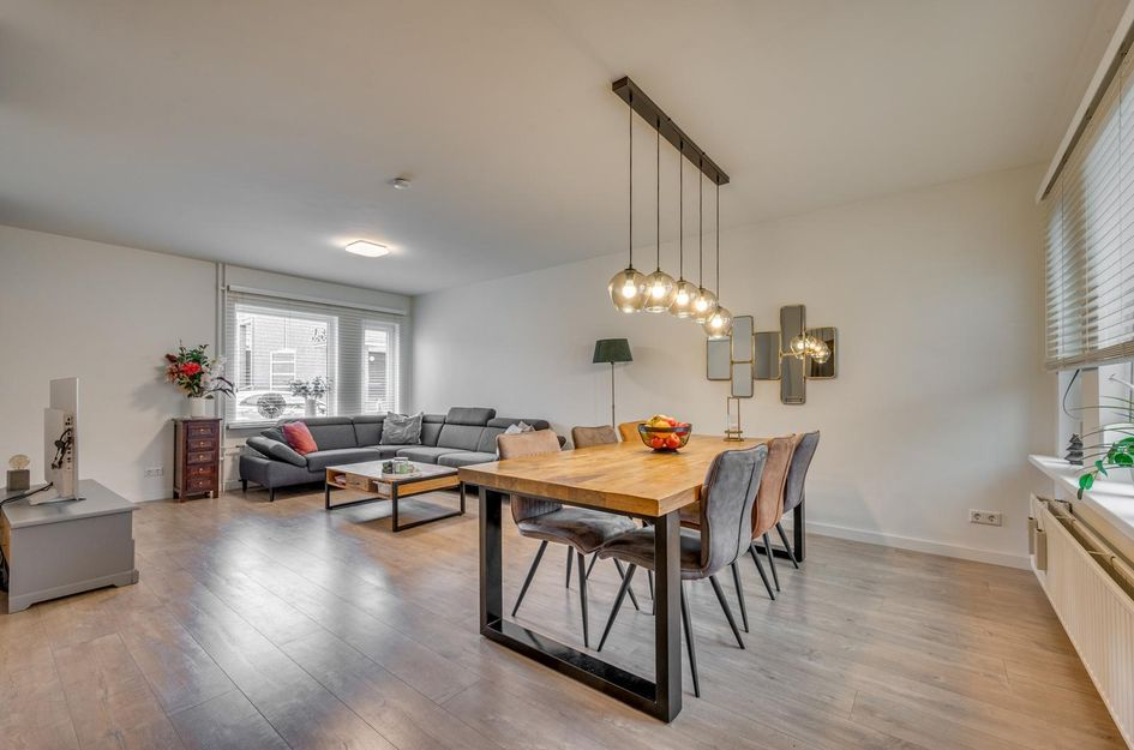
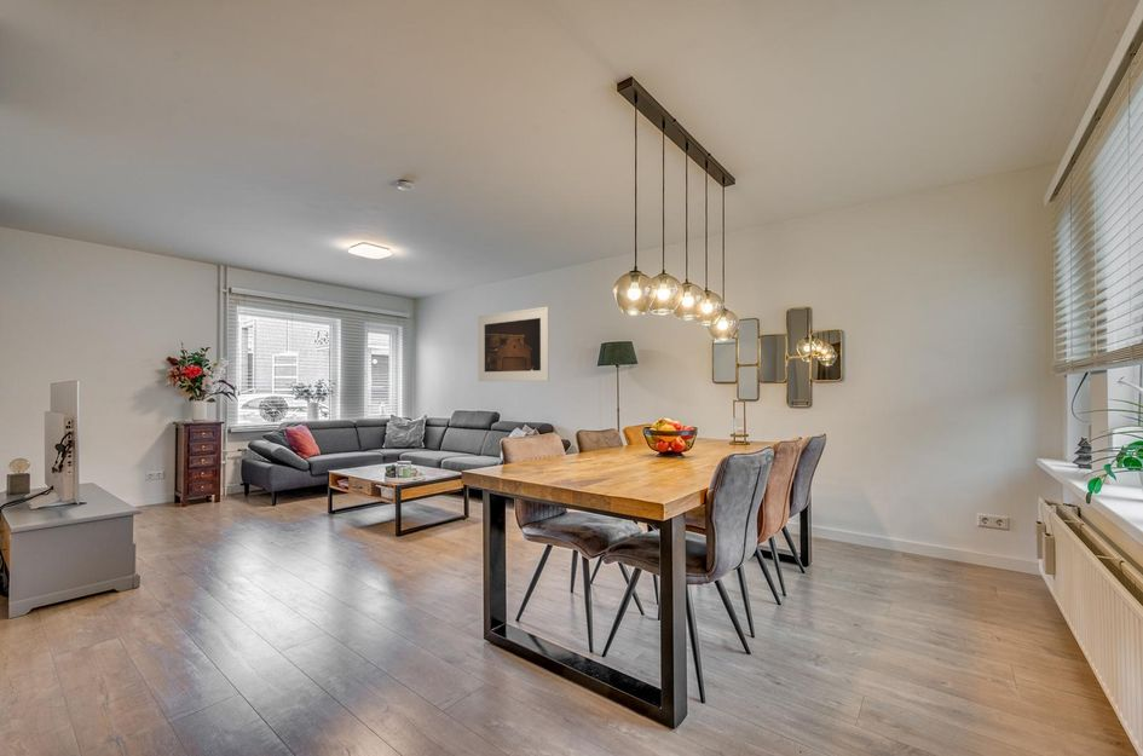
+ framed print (510, 346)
